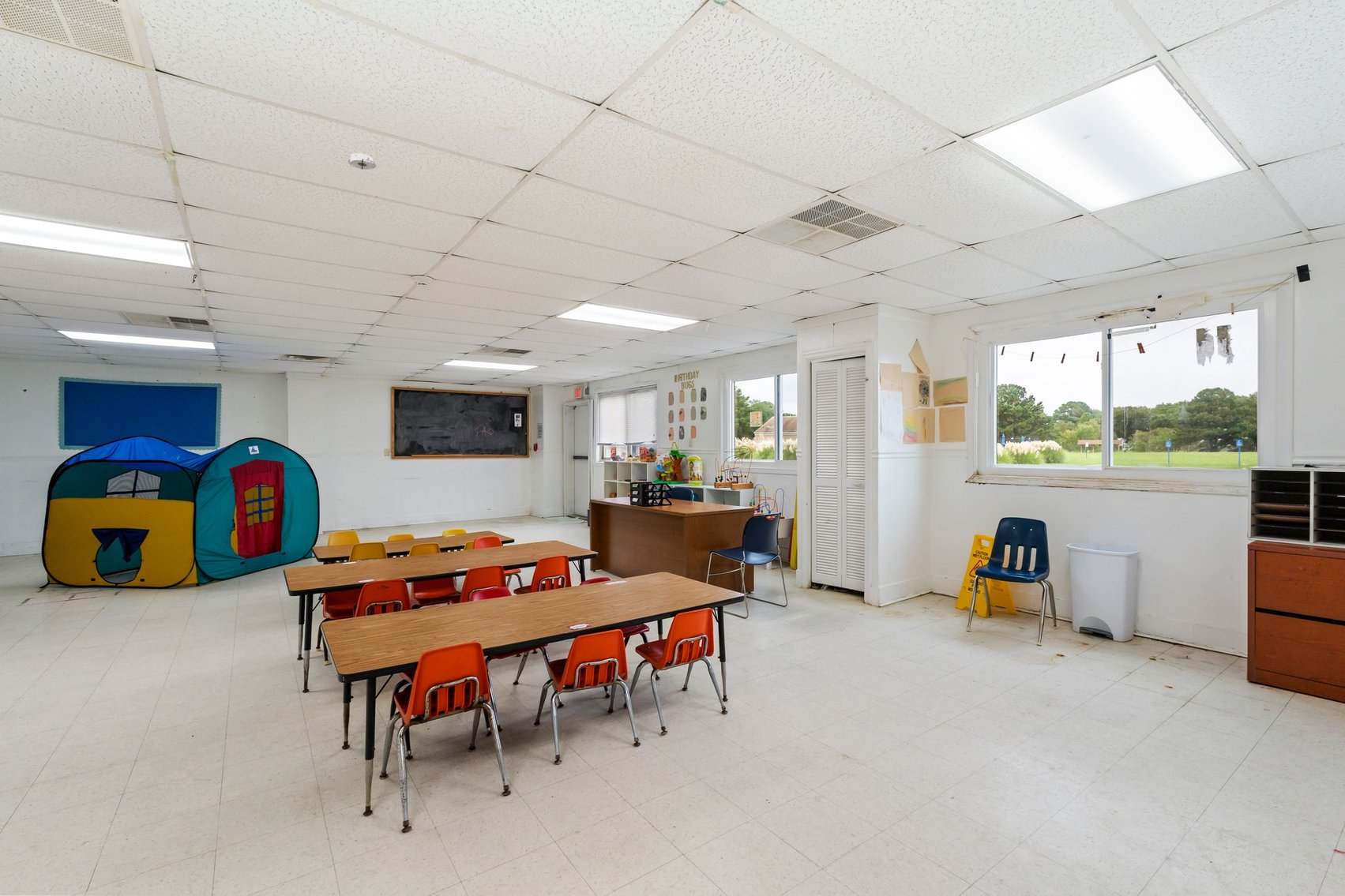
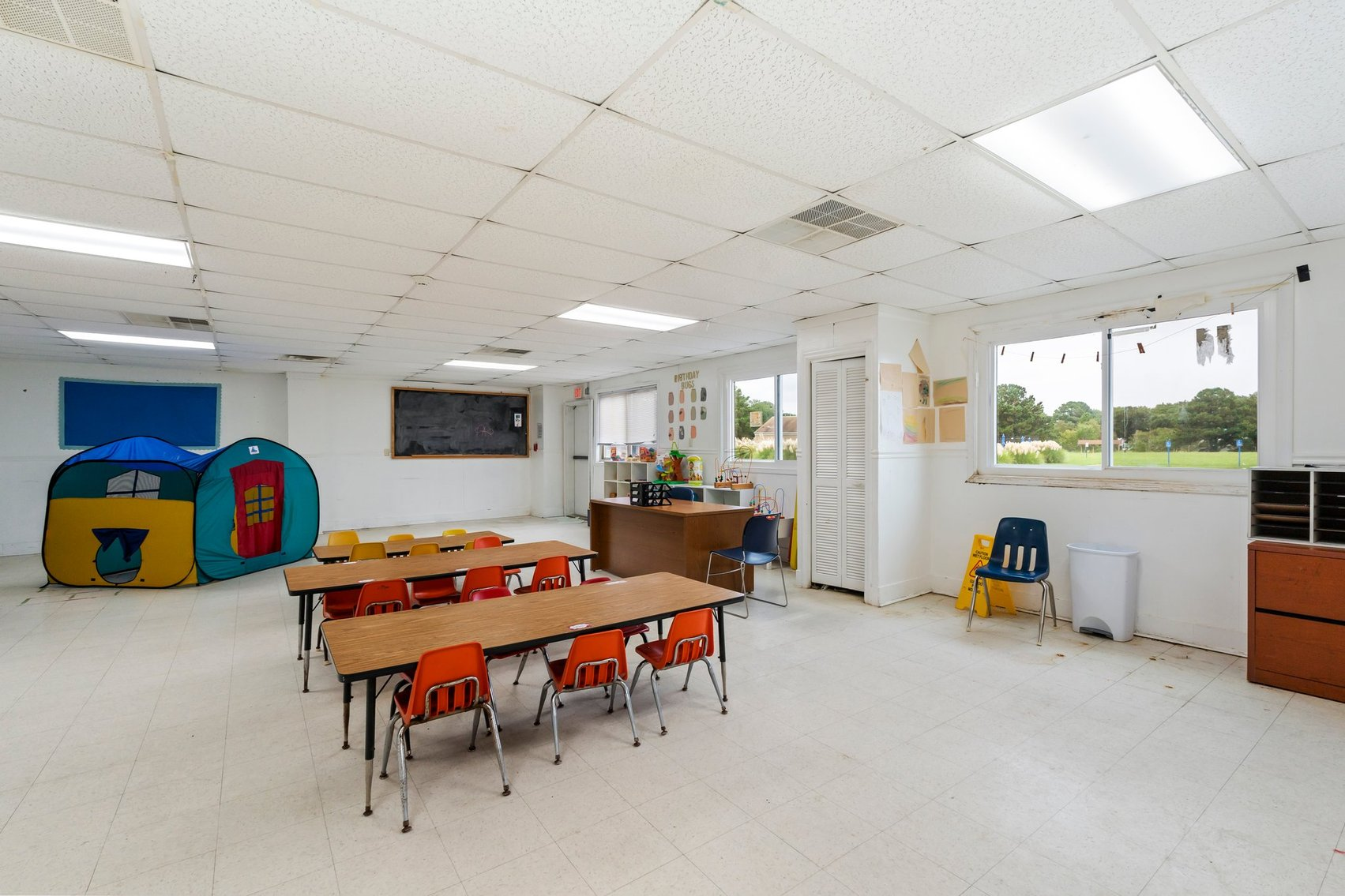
- smoke detector (361, 161)
